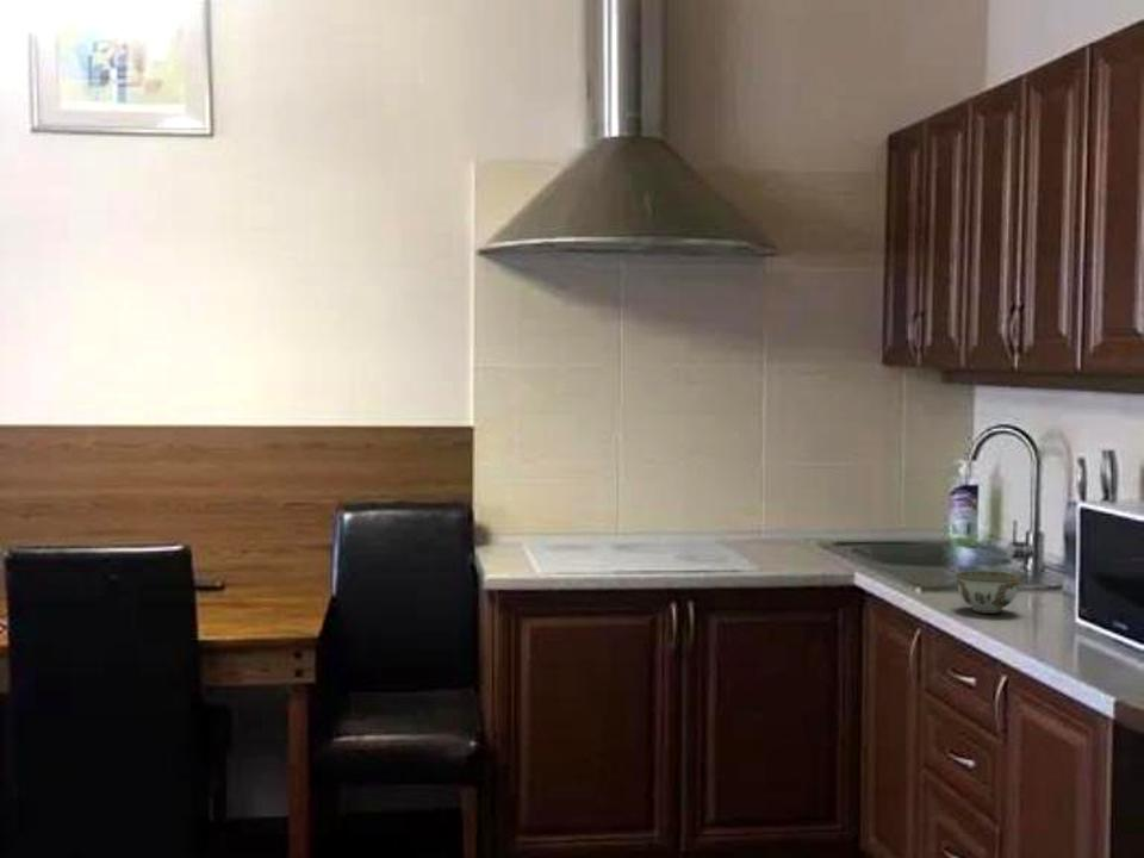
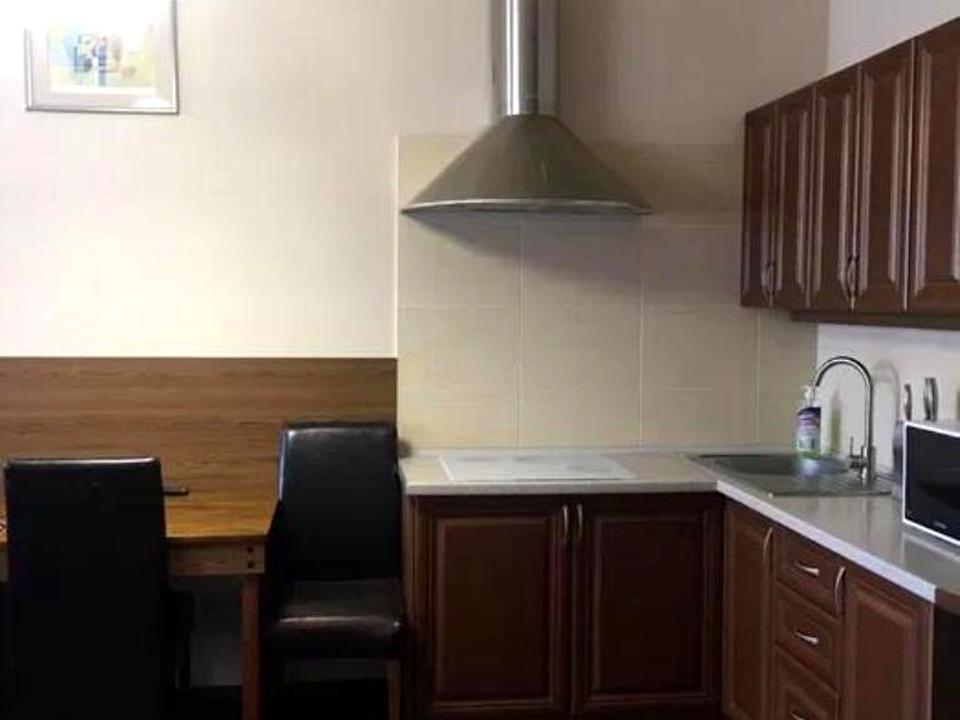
- bowl (987, 592)
